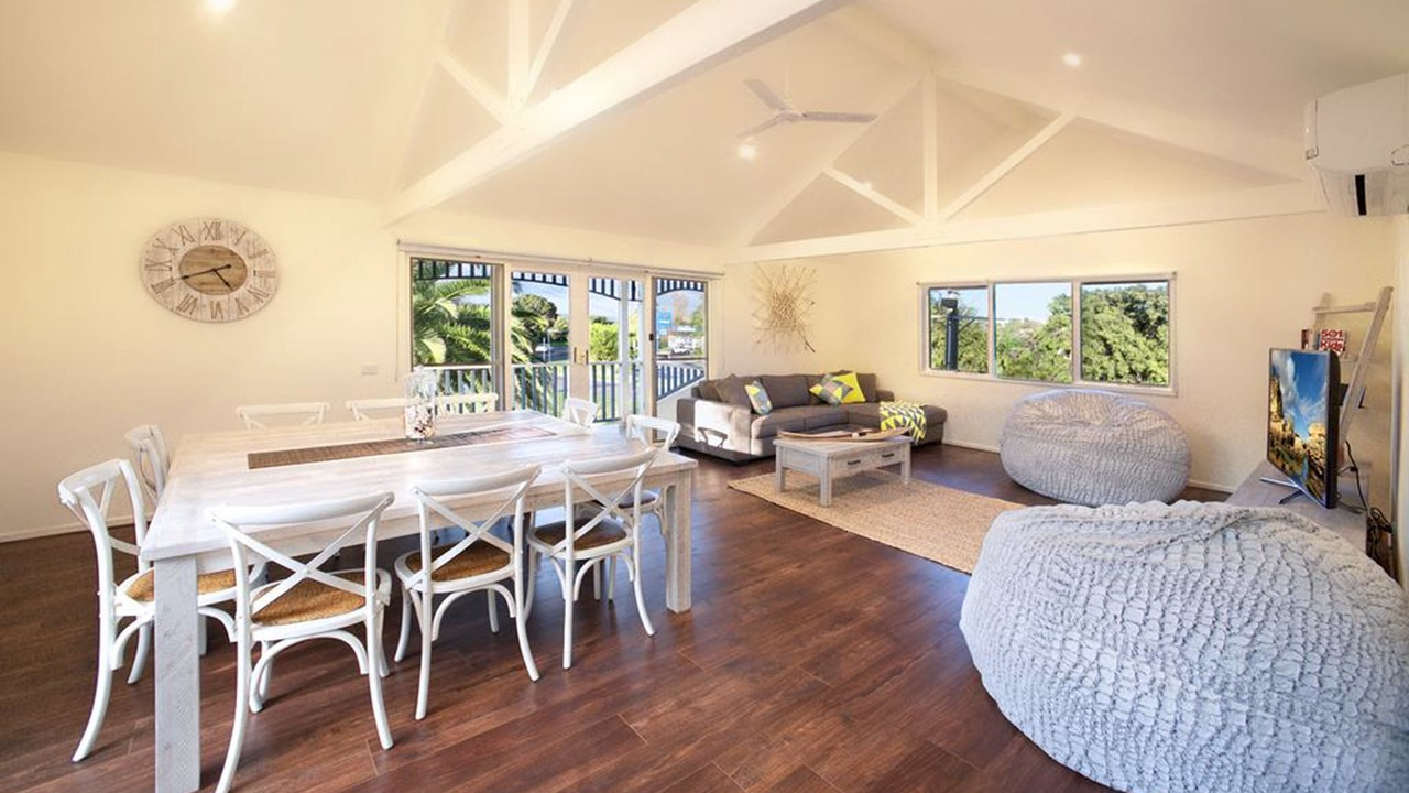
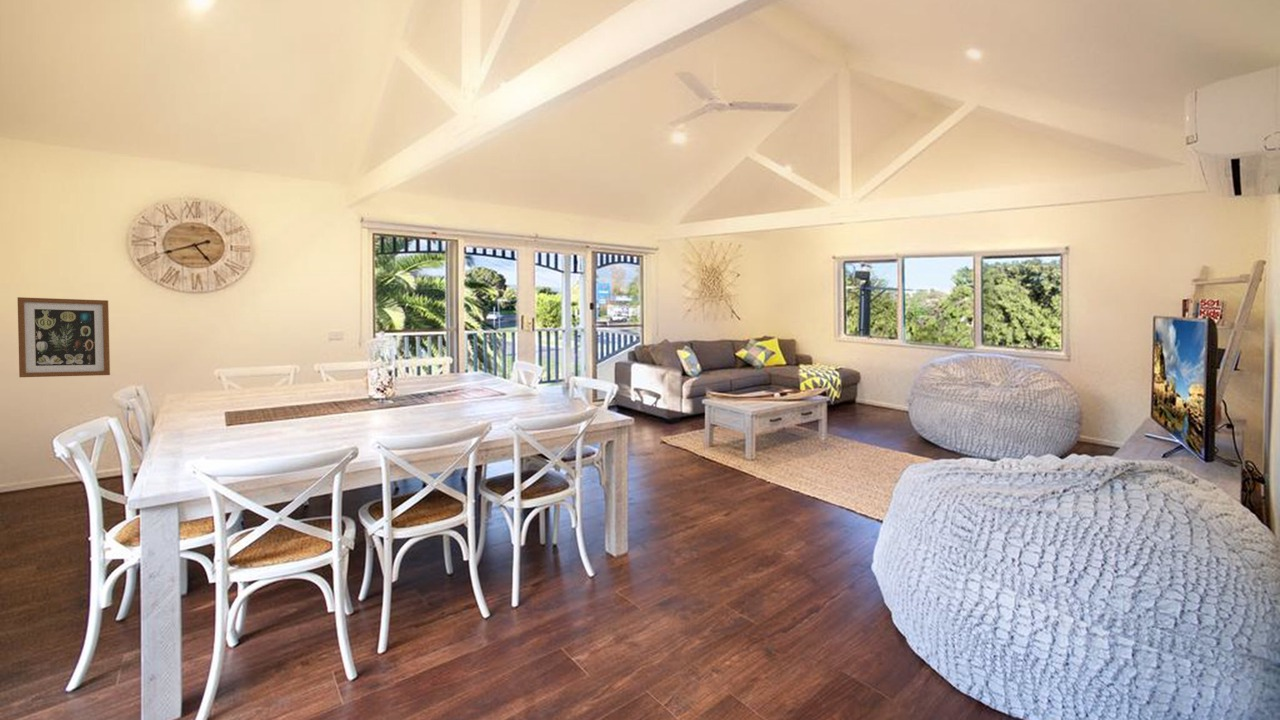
+ wall art (65, 337)
